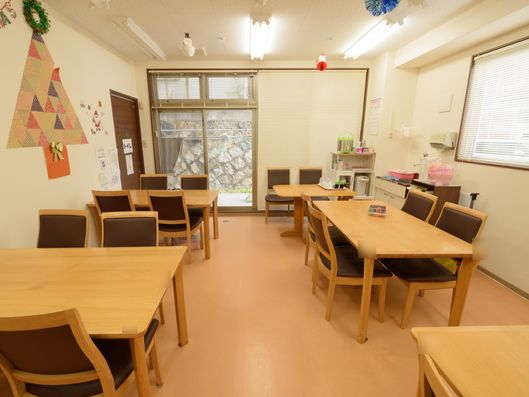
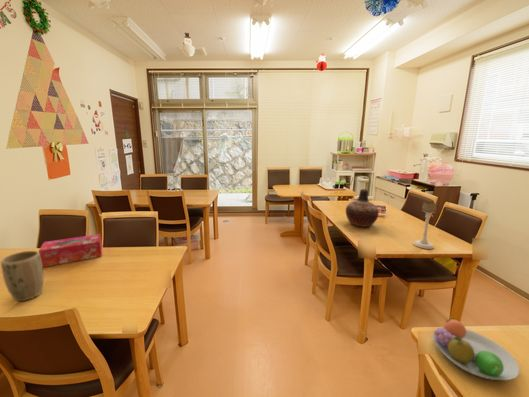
+ candle holder (426, 224)
+ tissue box (73, 249)
+ vase (362, 207)
+ plant pot (24, 276)
+ fruit bowl (474, 346)
